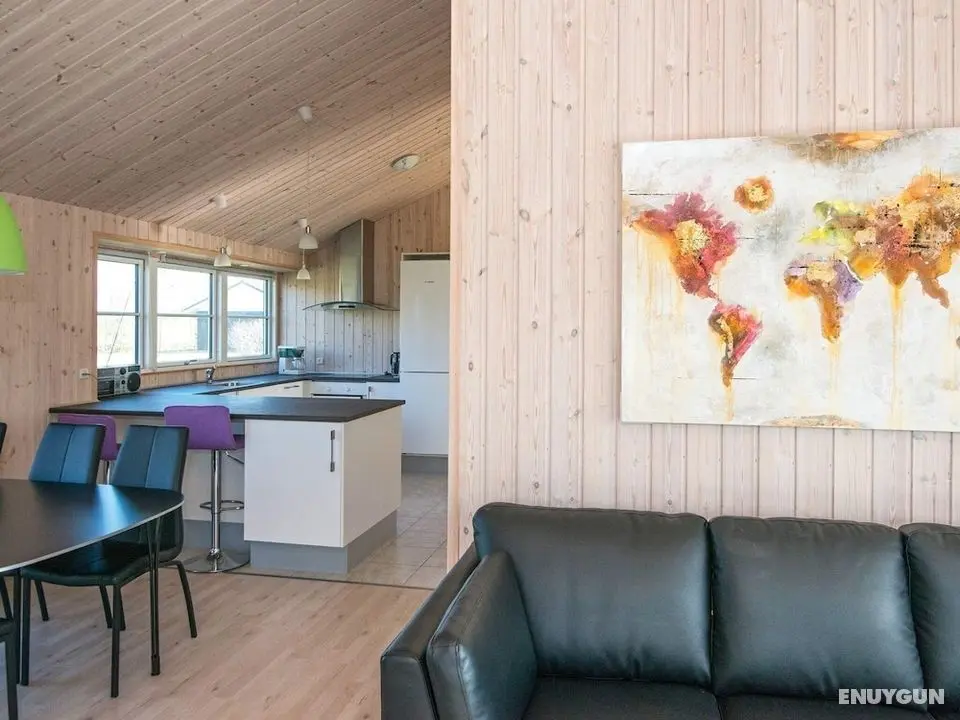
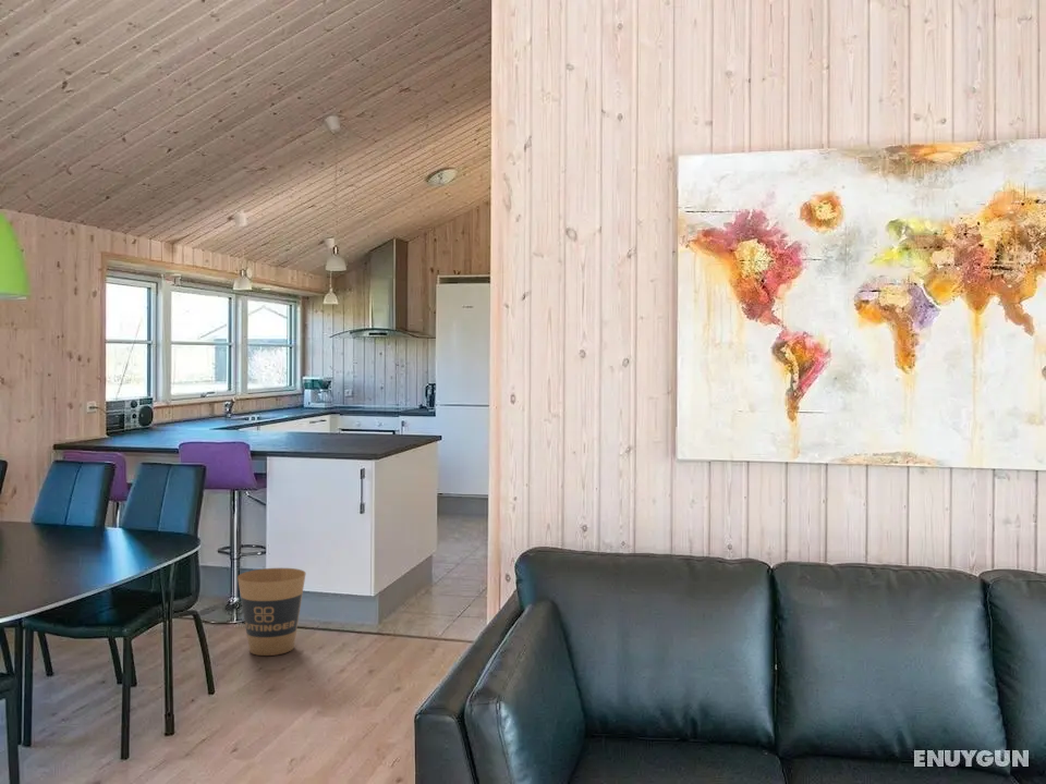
+ trash can (271, 611)
